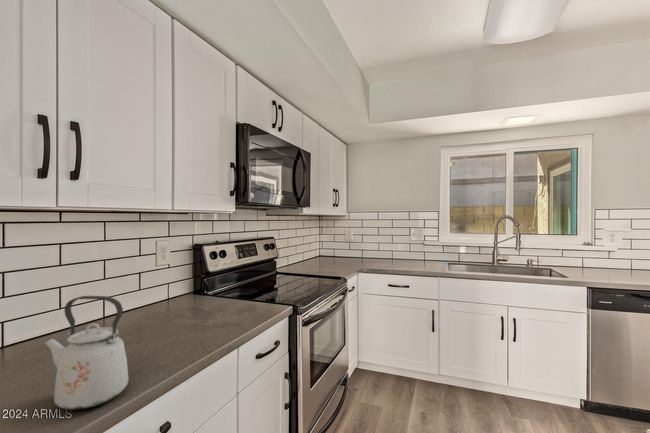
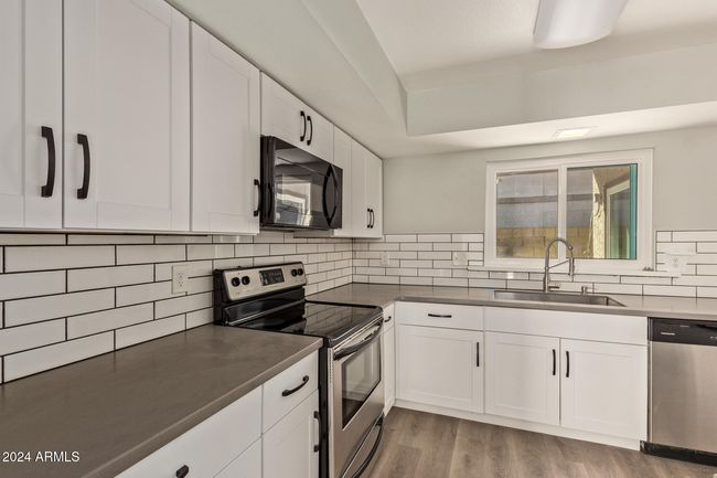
- kettle (82, 346)
